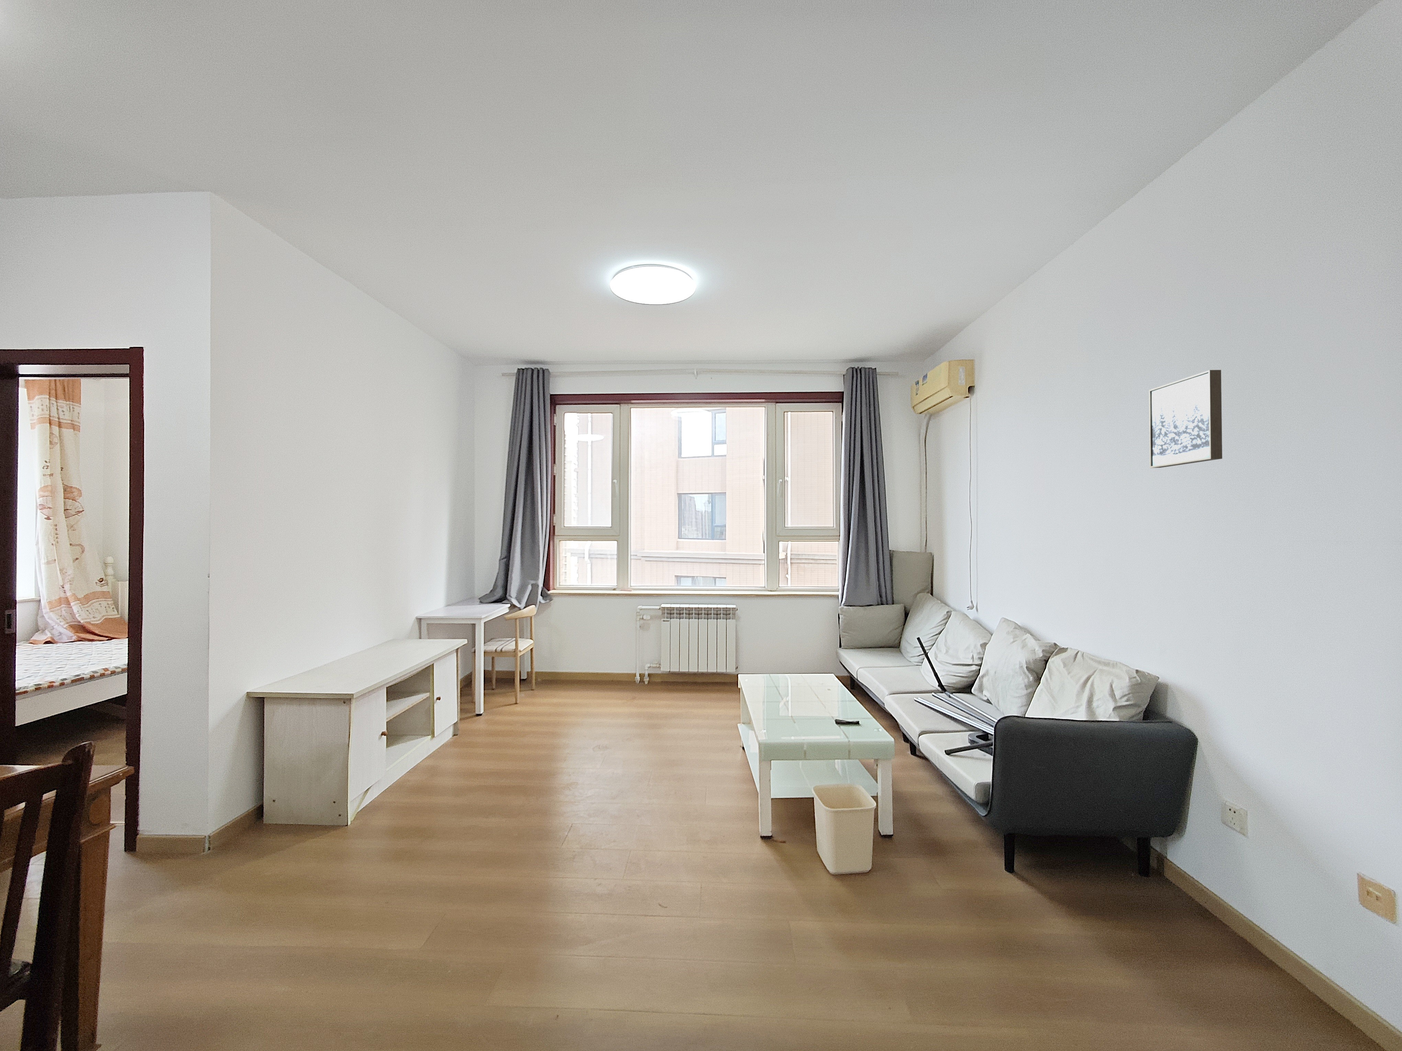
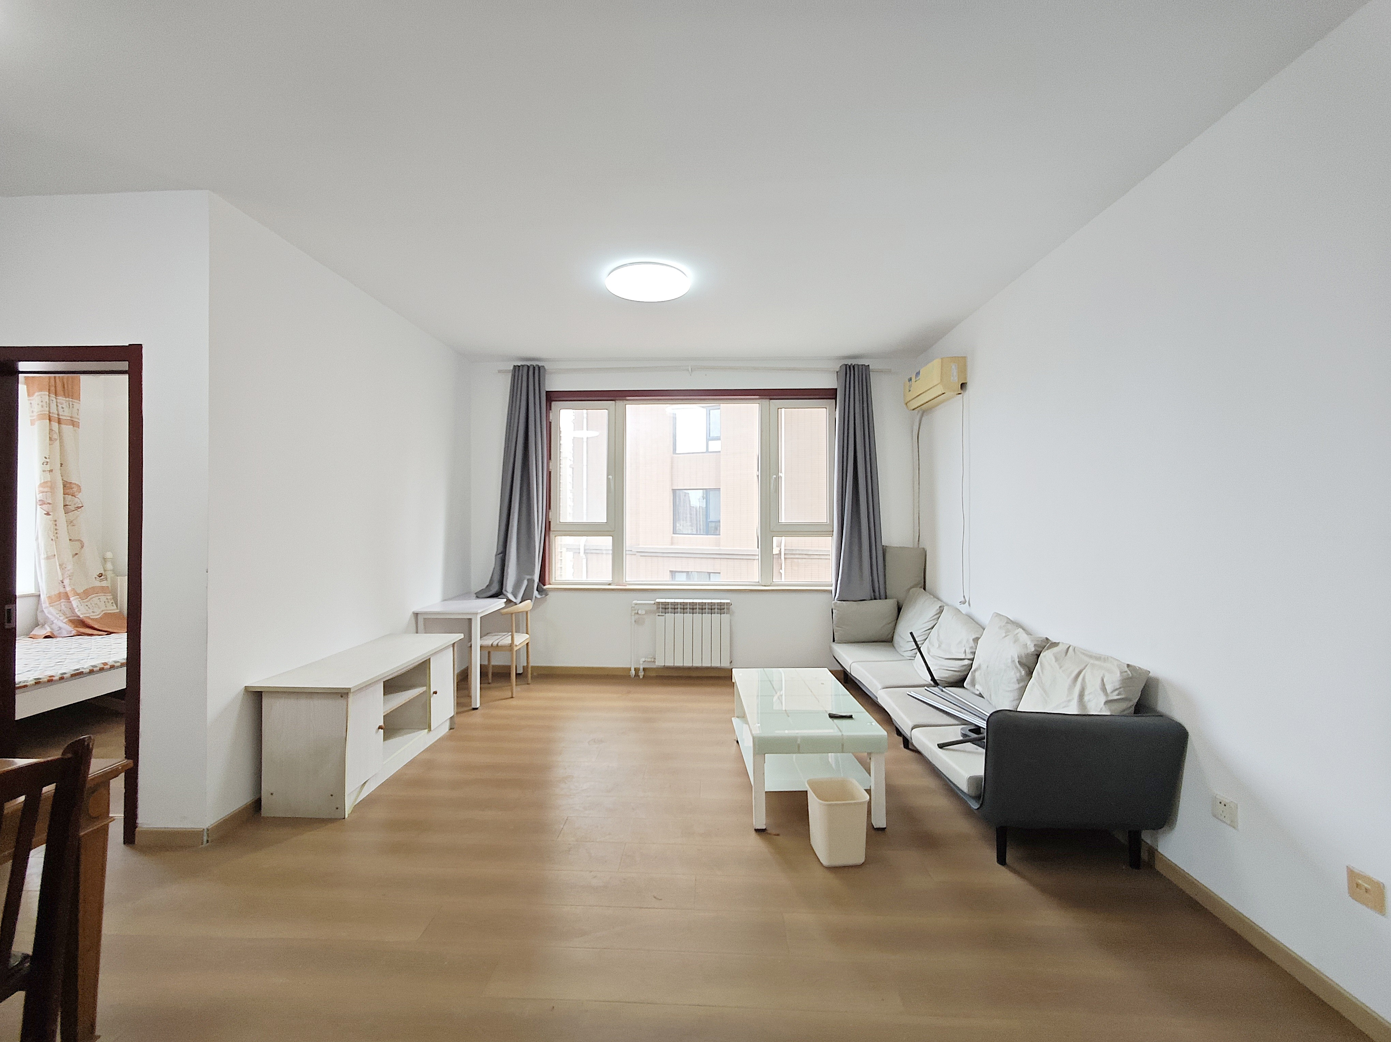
- wall art (1183, 422)
